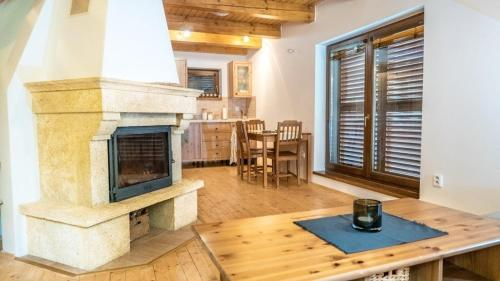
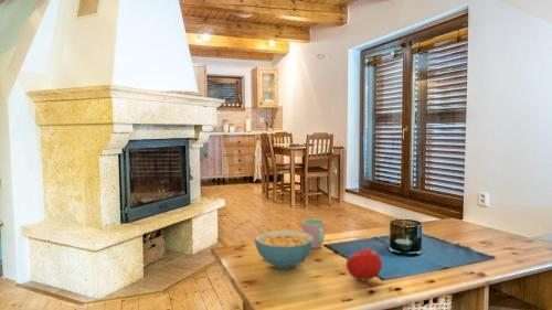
+ fruit (363, 263)
+ cereal bowl (284, 252)
+ cup (315, 234)
